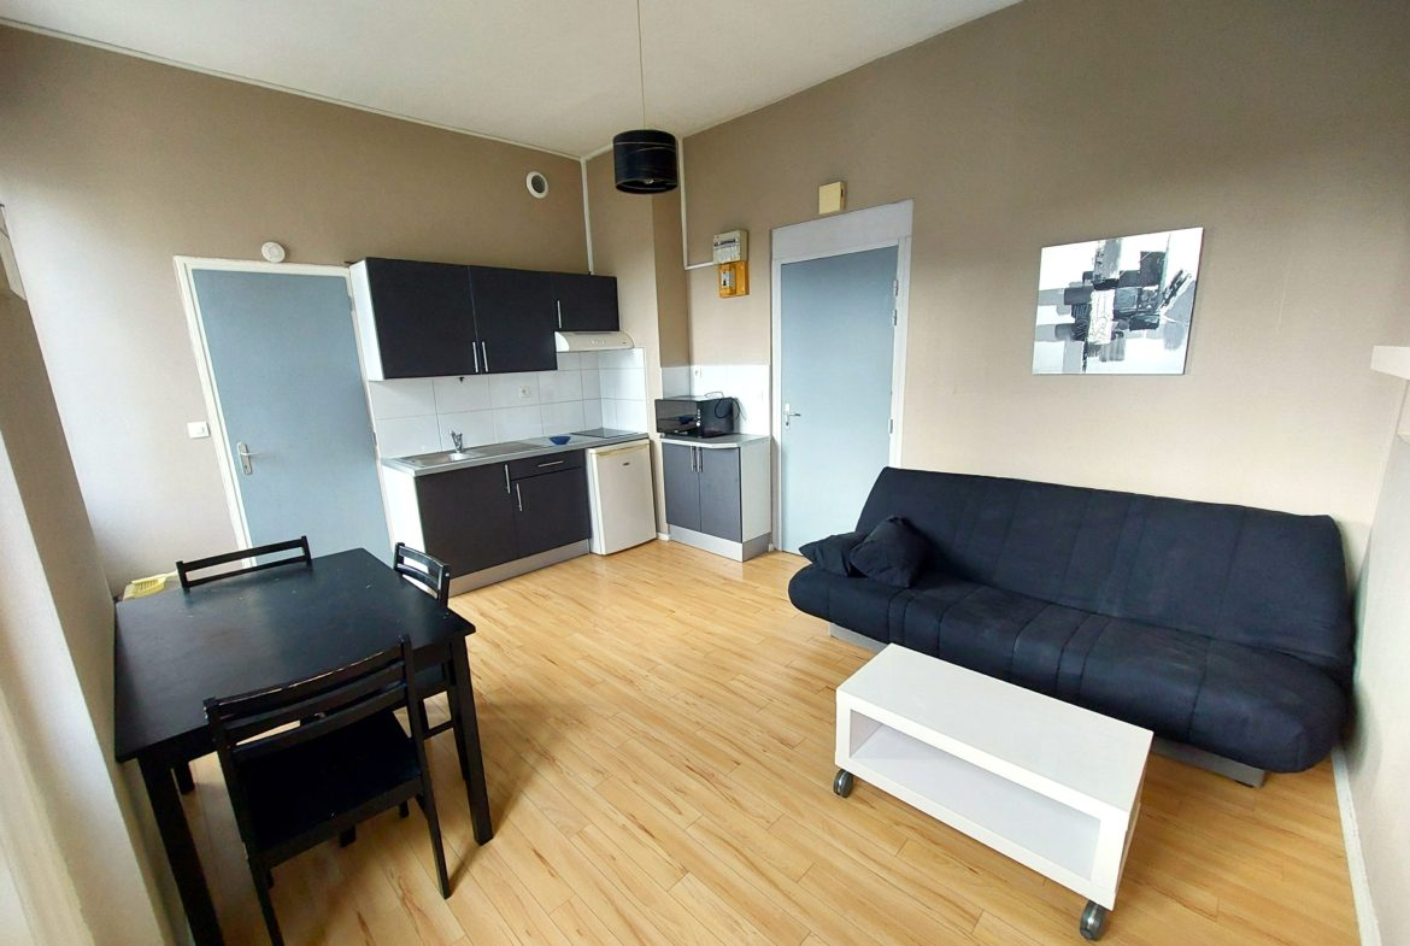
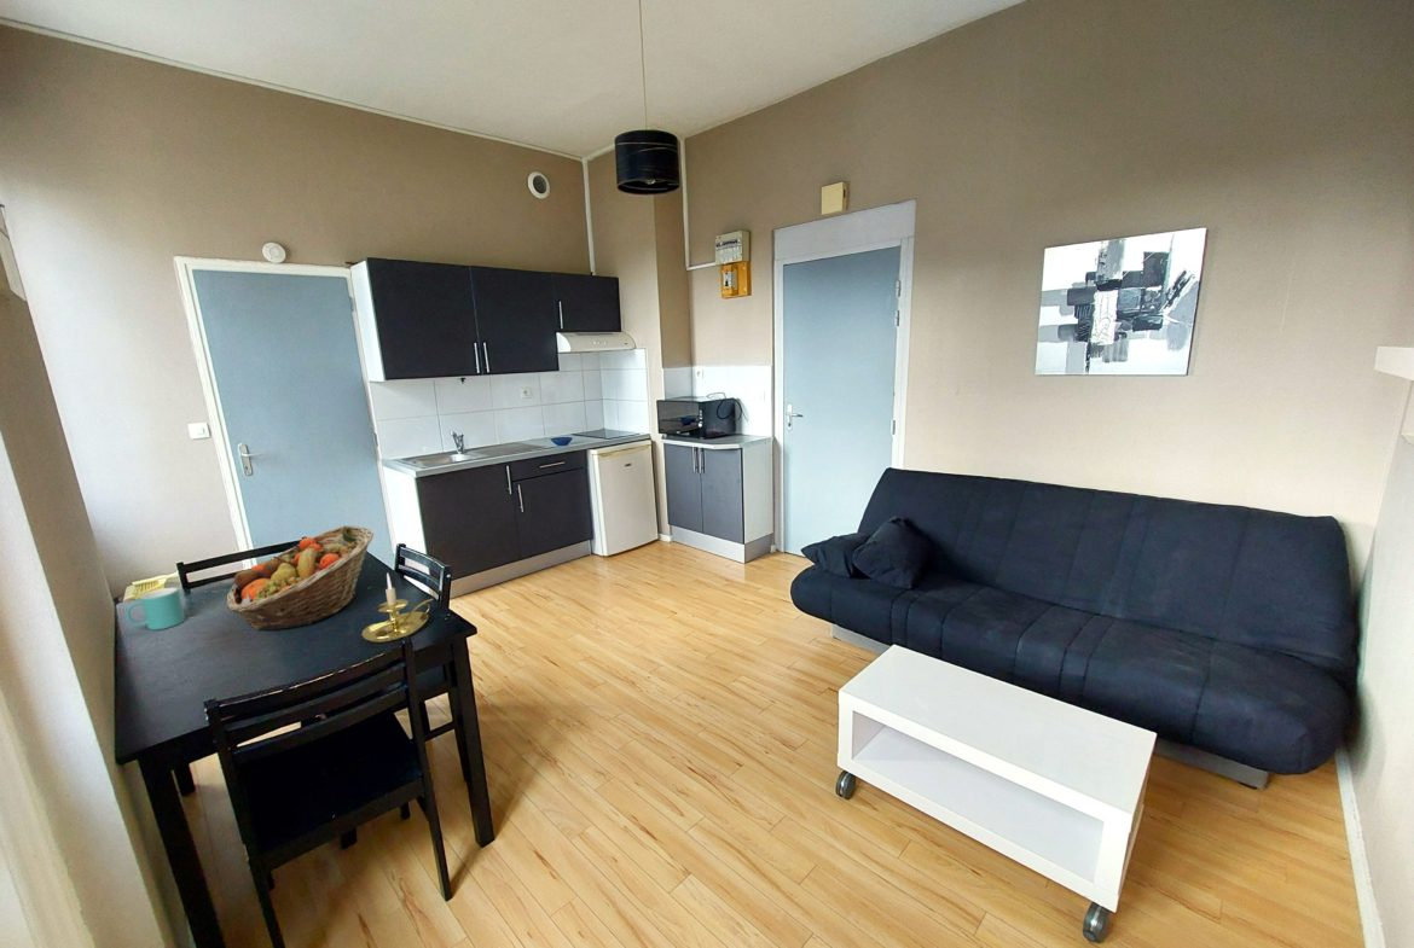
+ mug (155, 610)
+ fruit basket (305, 574)
+ candle holder (396, 600)
